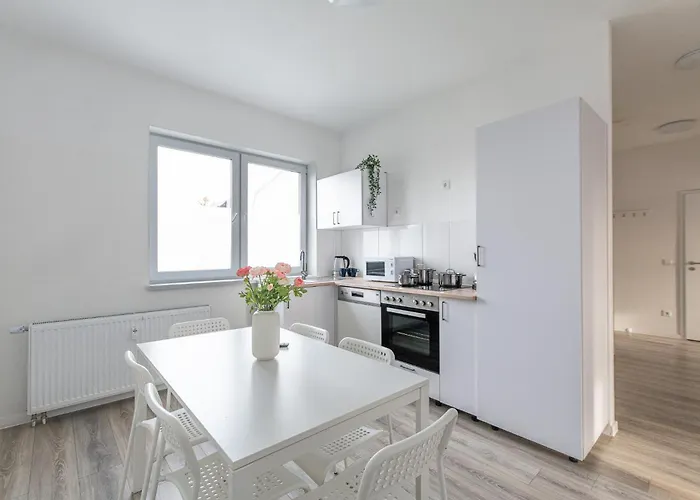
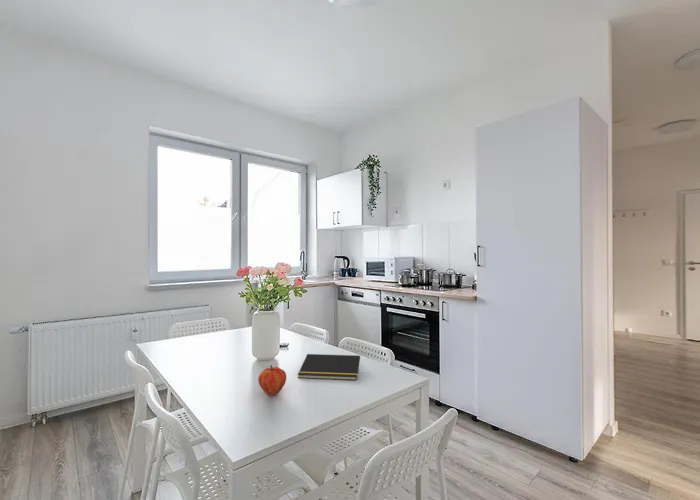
+ notepad (330, 366)
+ fruit (272, 379)
